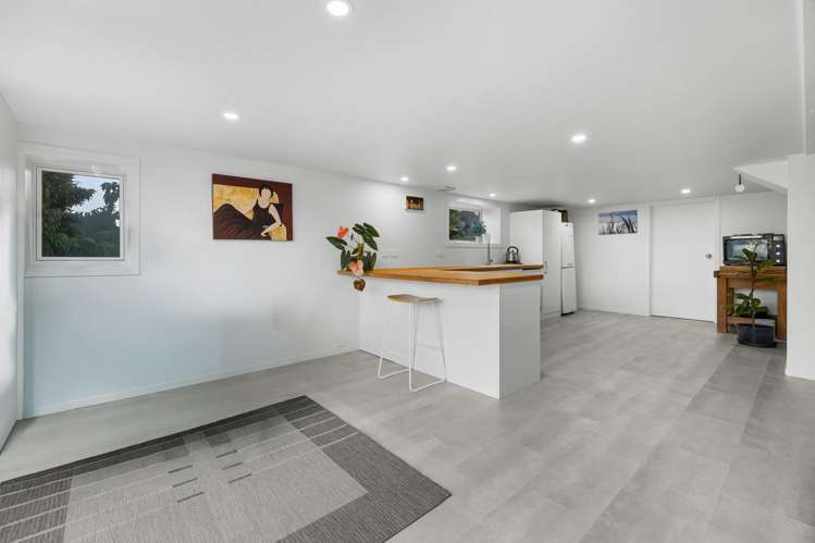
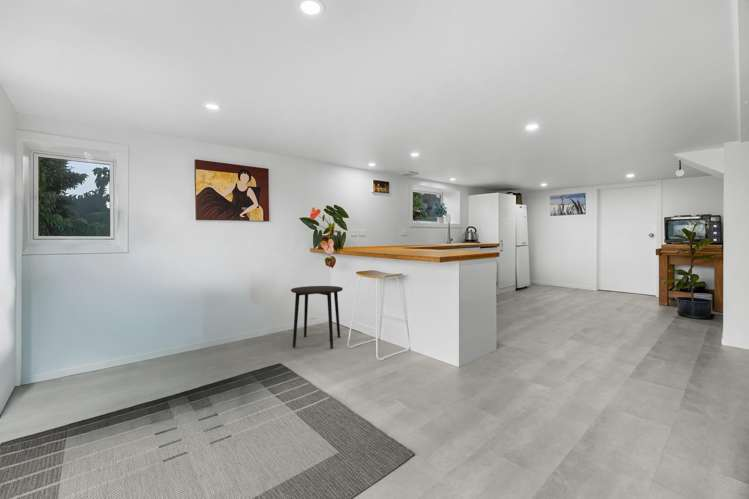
+ side table (307, 311)
